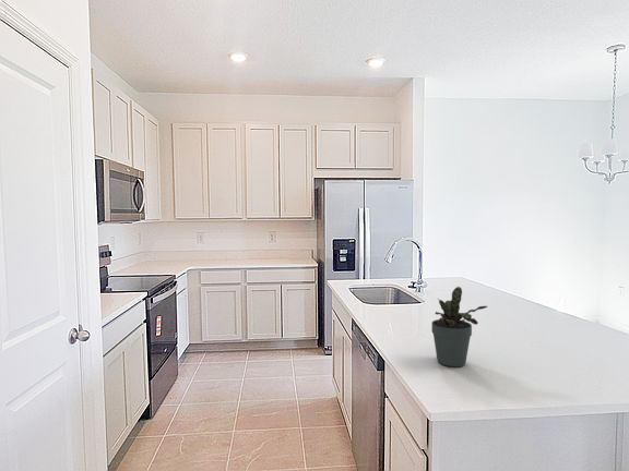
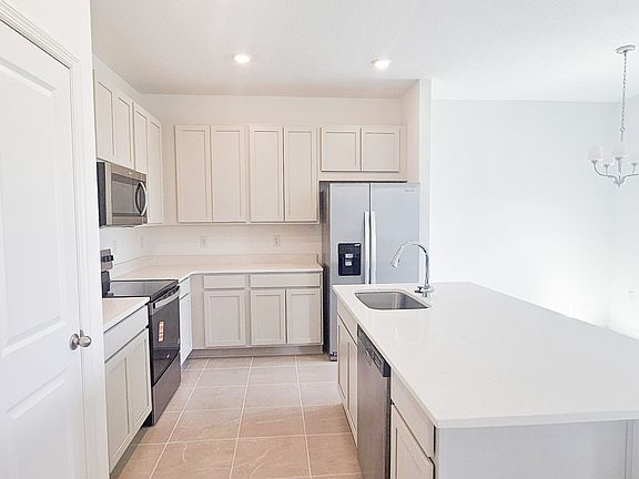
- potted plant (458, 325)
